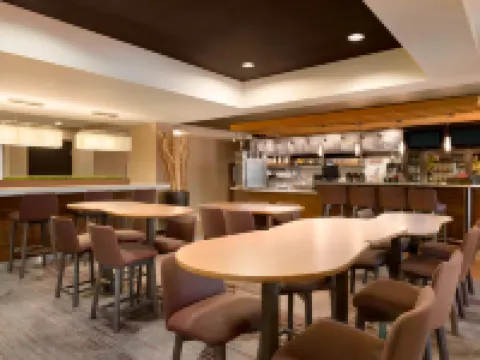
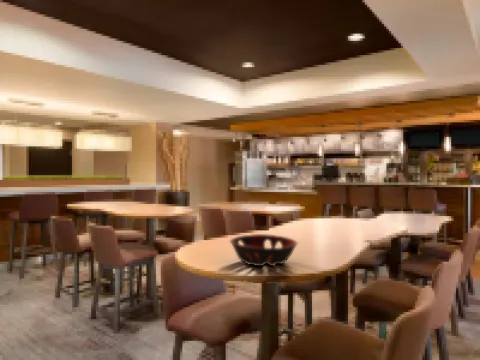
+ decorative bowl (263, 251)
